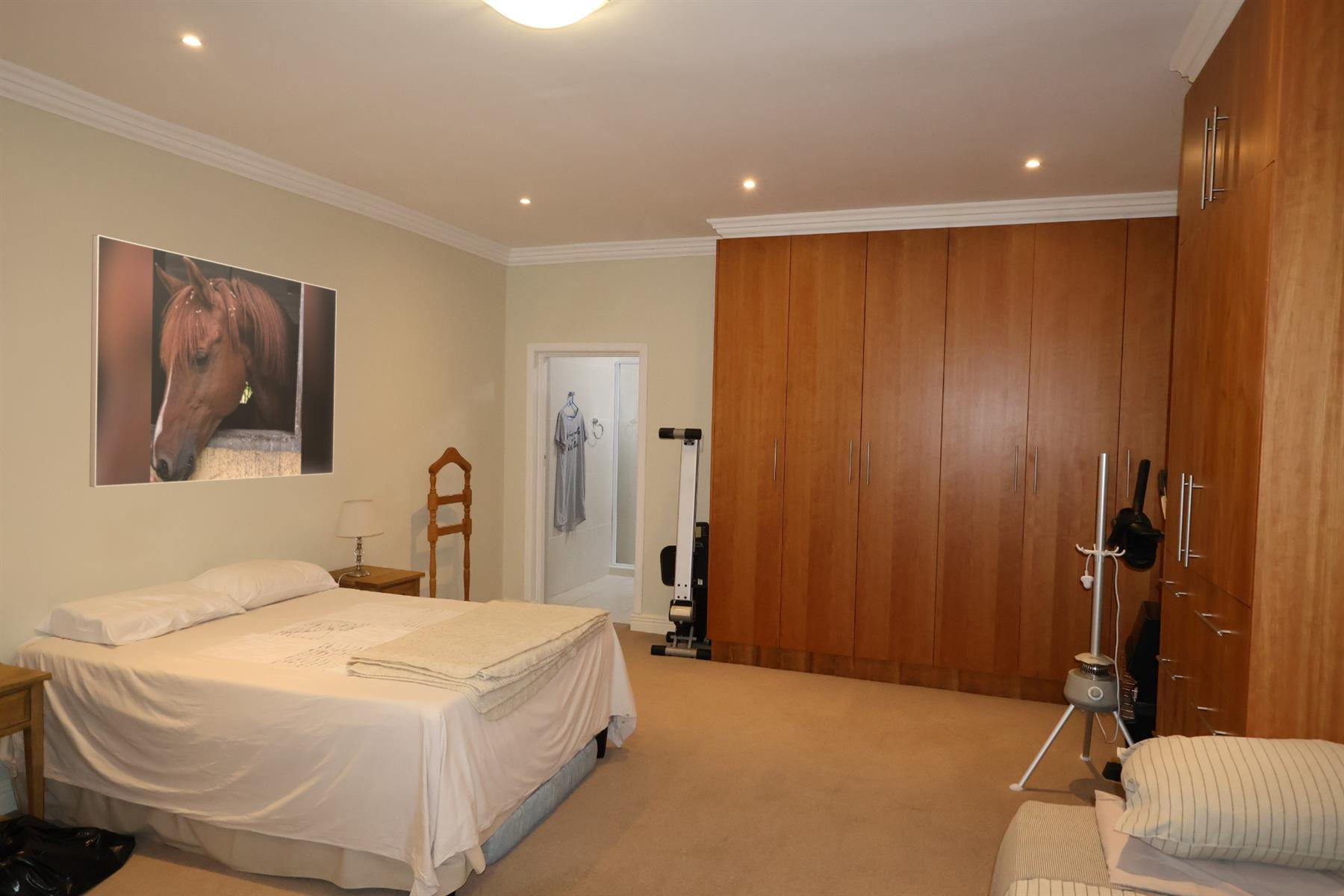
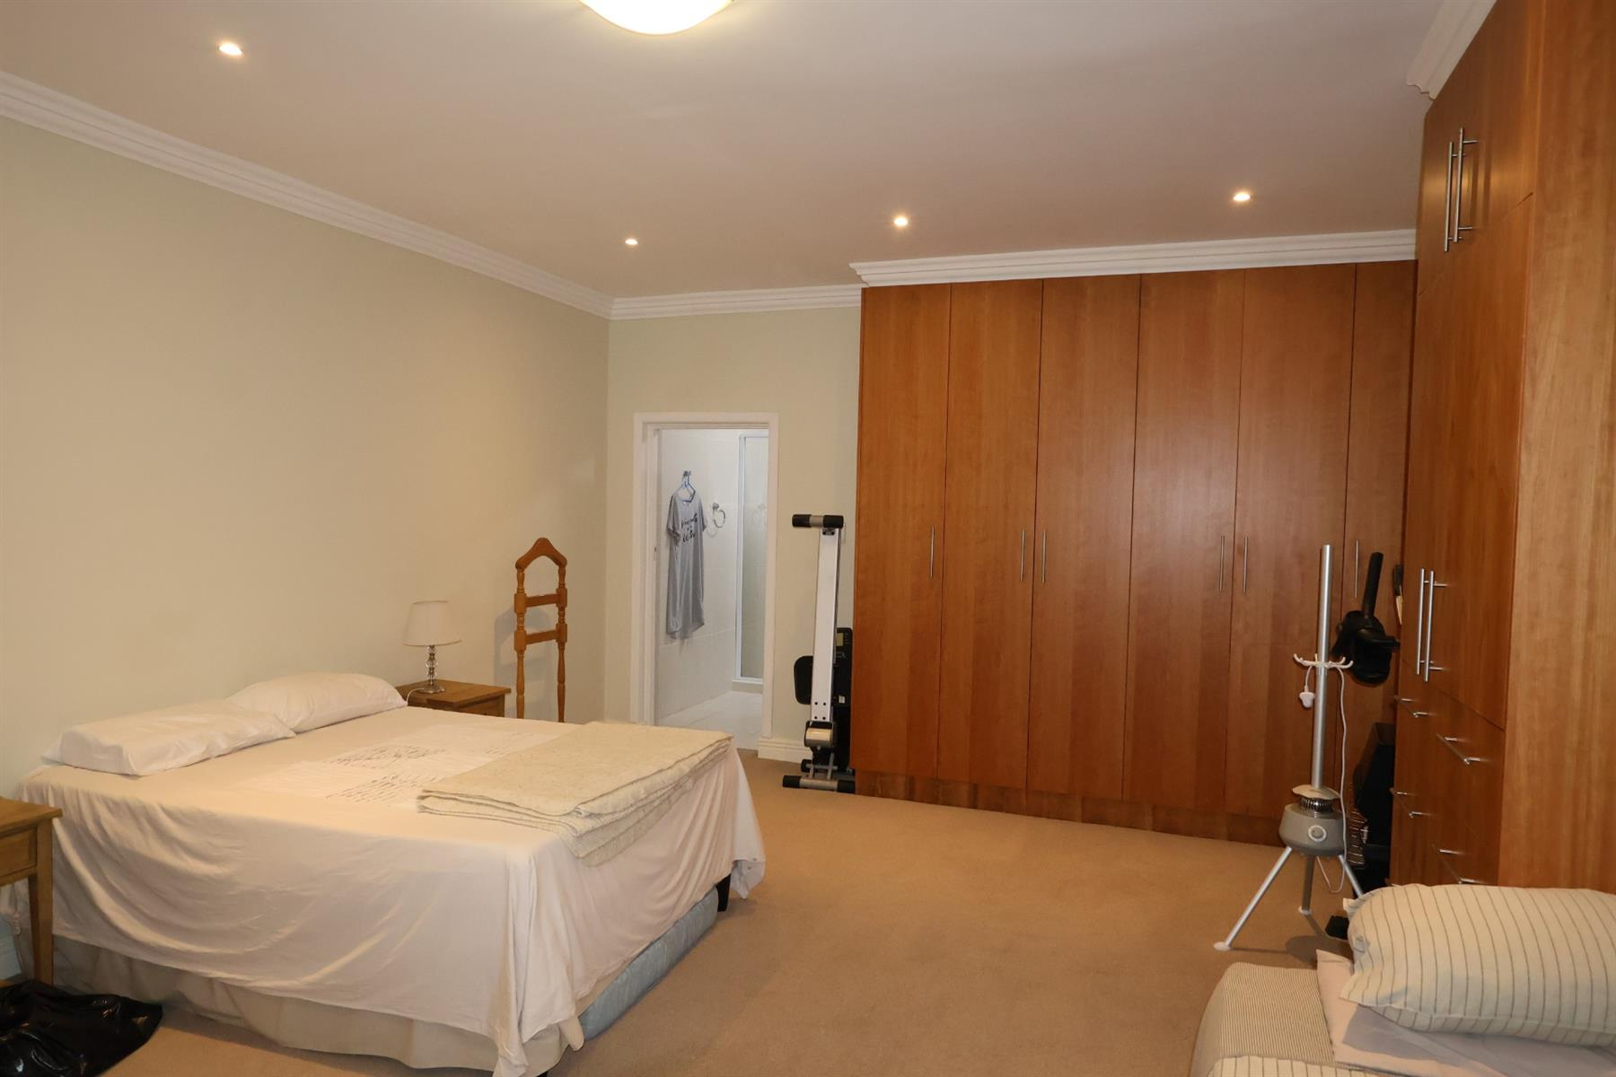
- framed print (231, 373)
